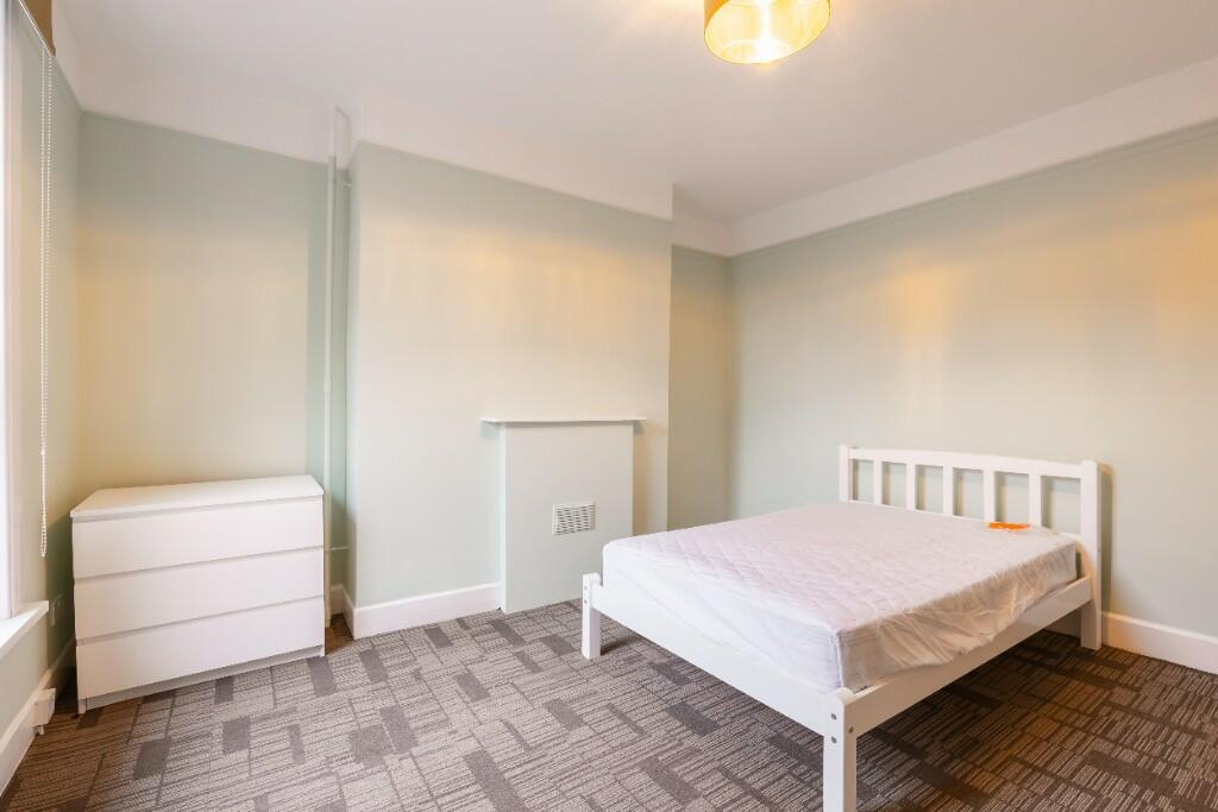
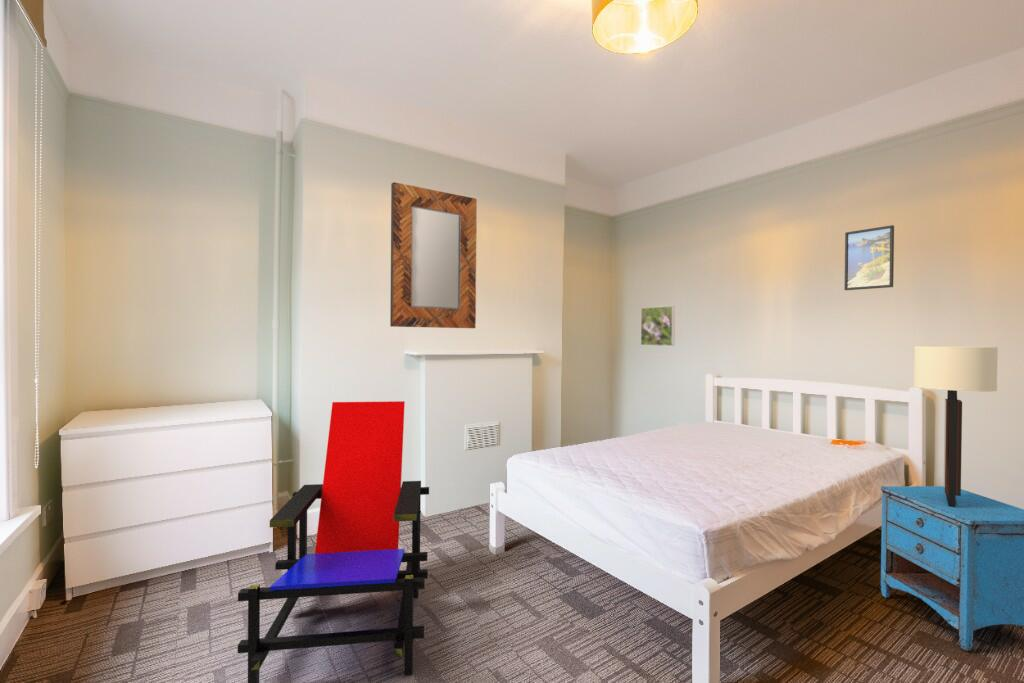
+ wall sconce (953, 423)
+ armchair (348, 519)
+ nightstand (958, 560)
+ home mirror (435, 259)
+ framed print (868, 258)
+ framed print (657, 326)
